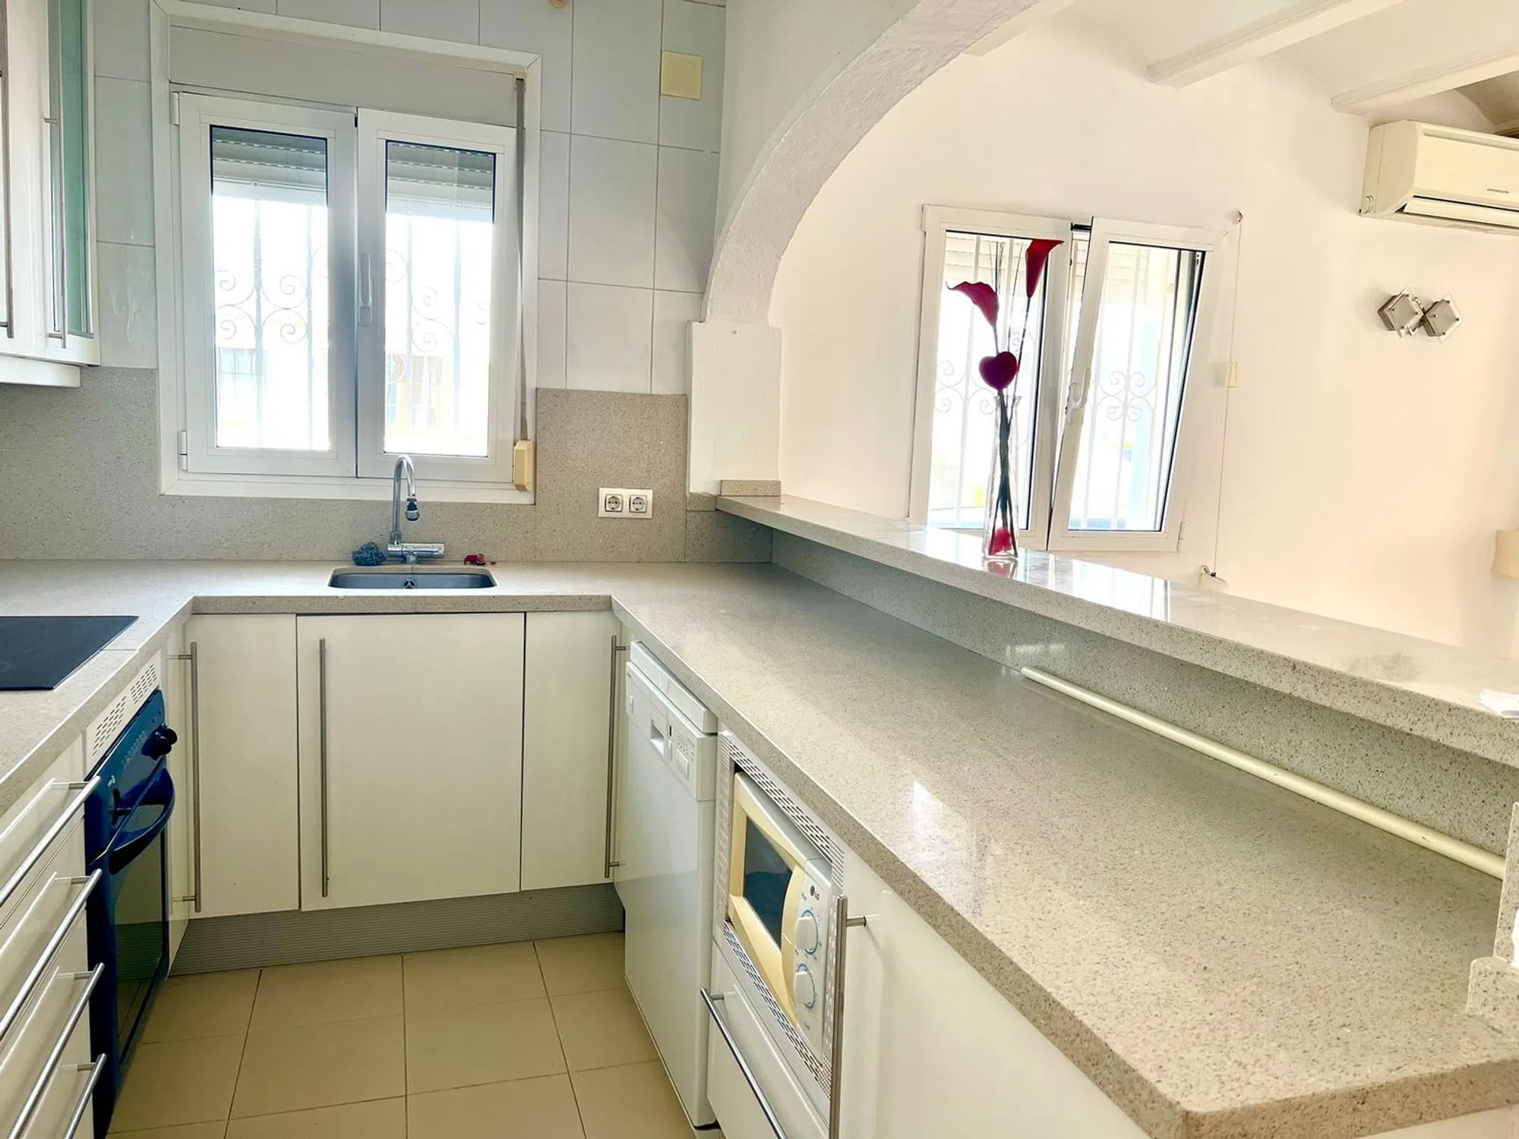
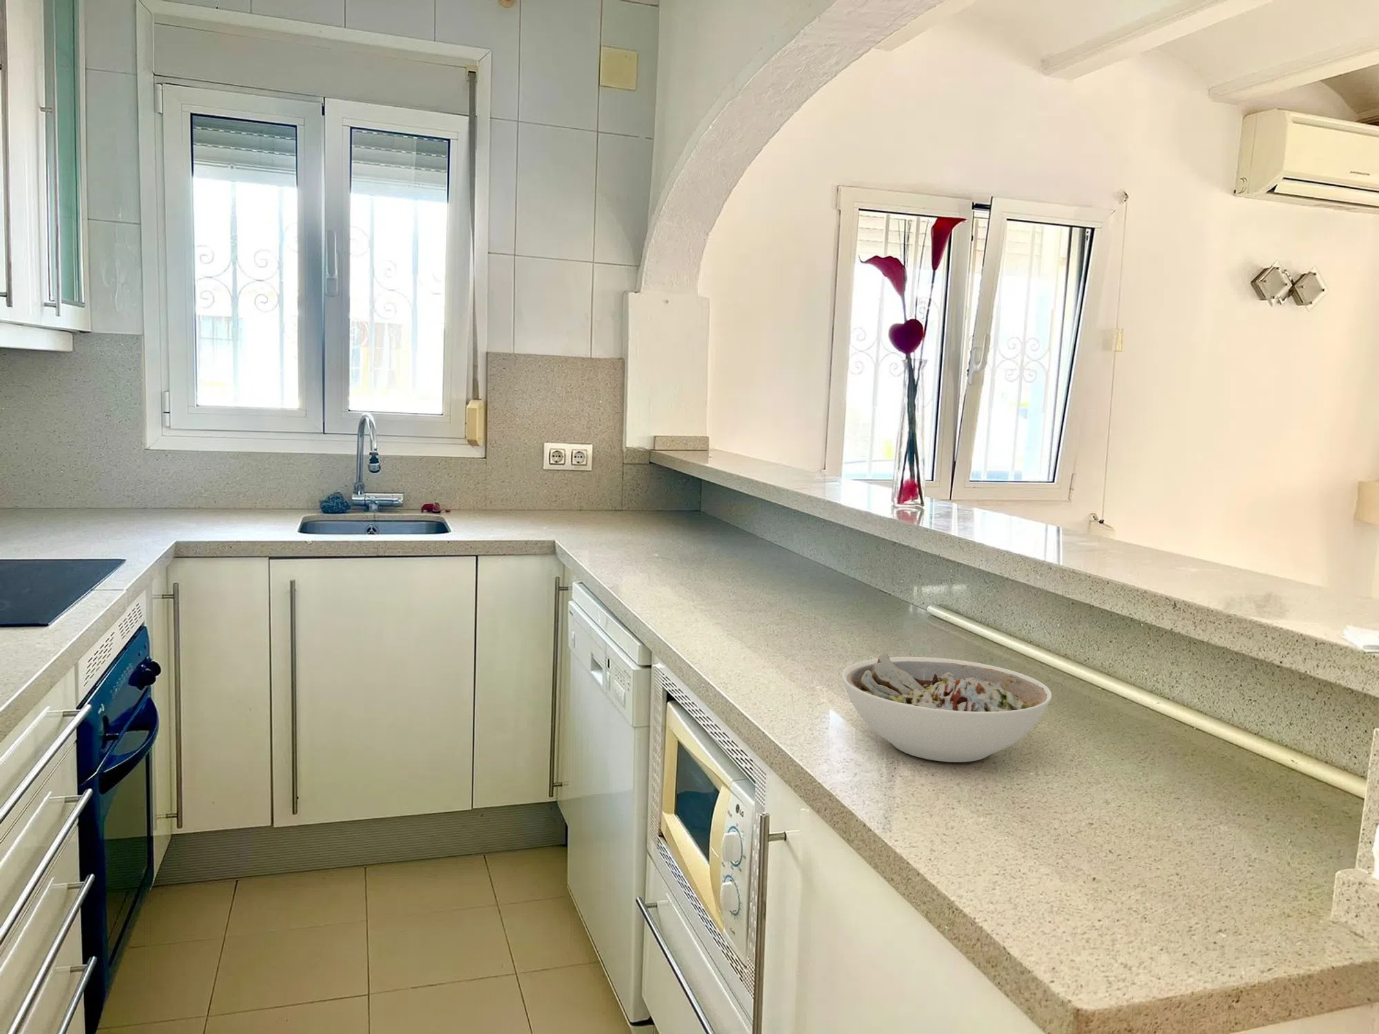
+ bowl (942, 705)
